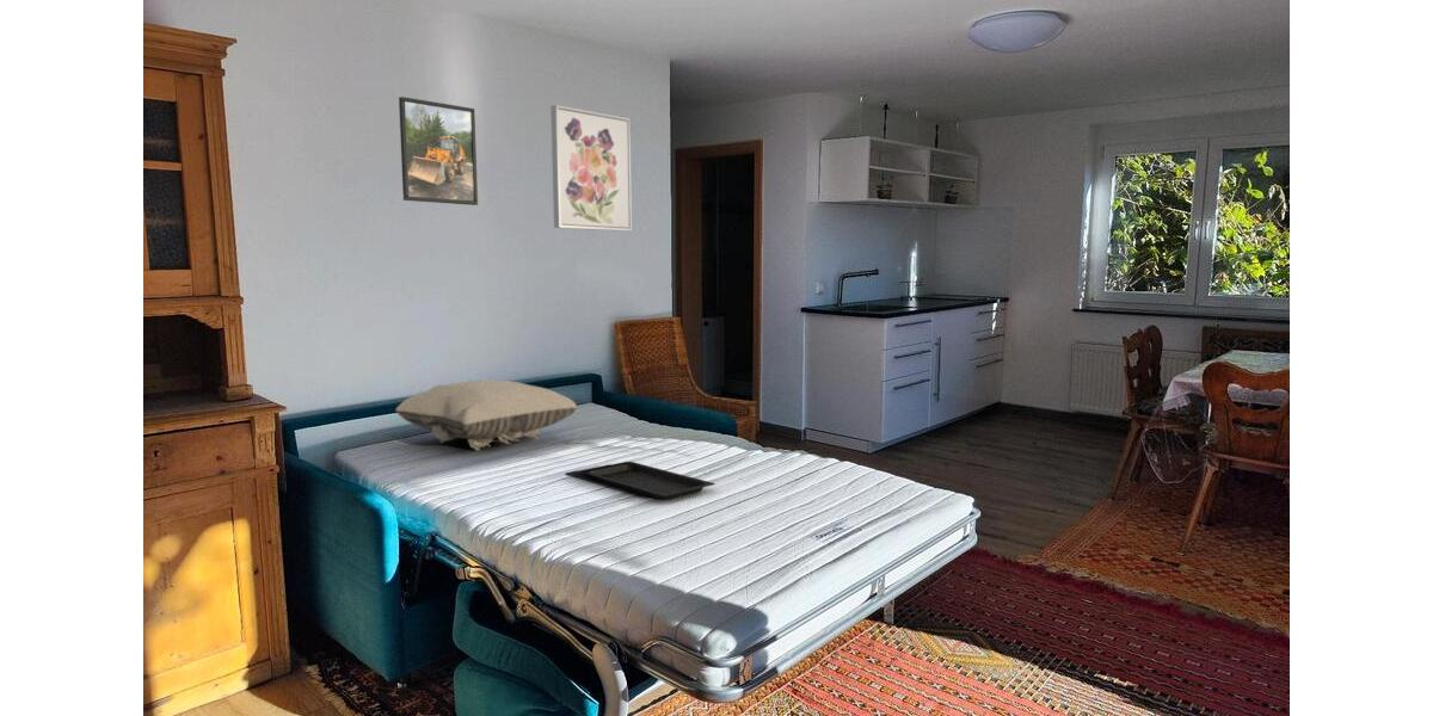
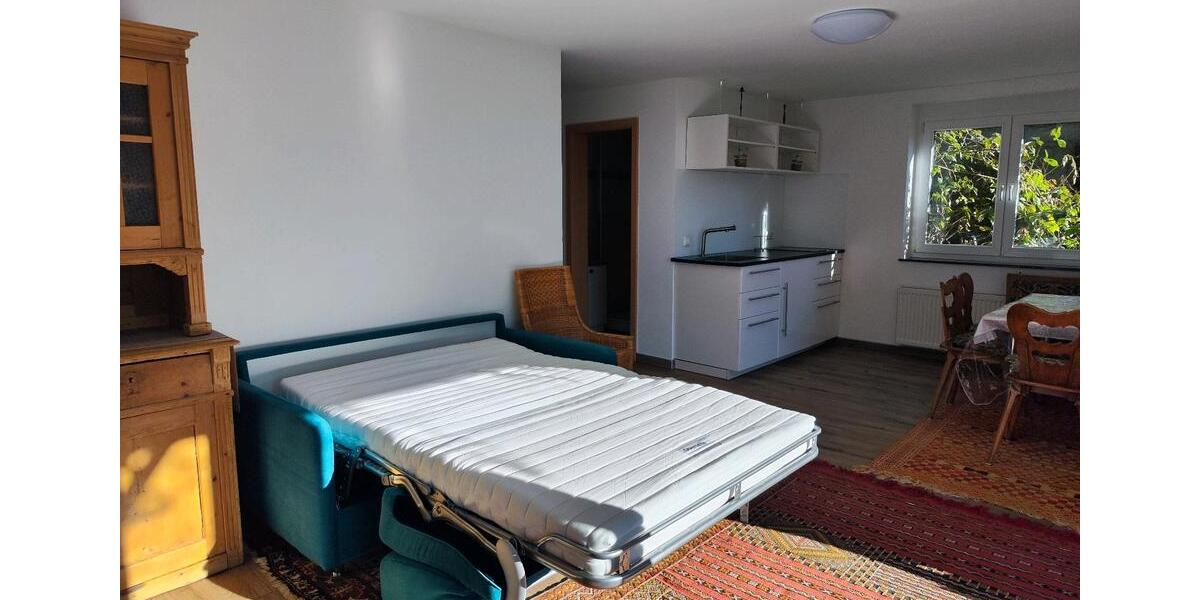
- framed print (439, 153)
- pillow (486, 411)
- wall art (592, 171)
- serving tray (645, 480)
